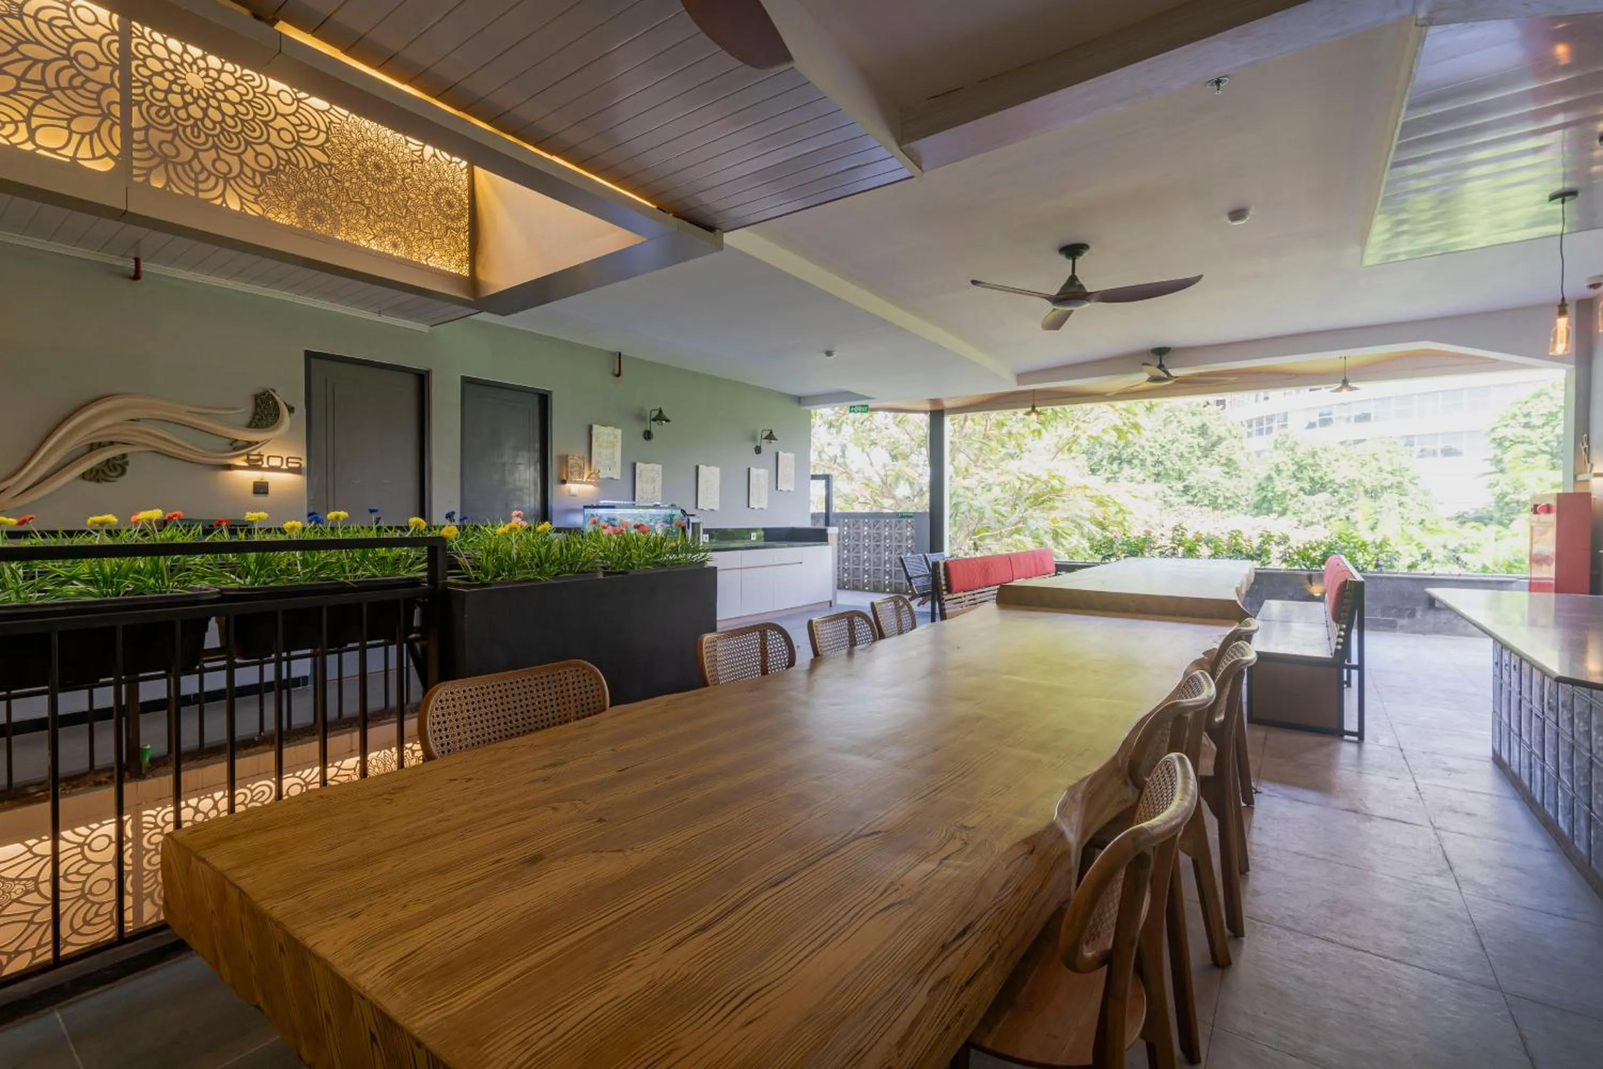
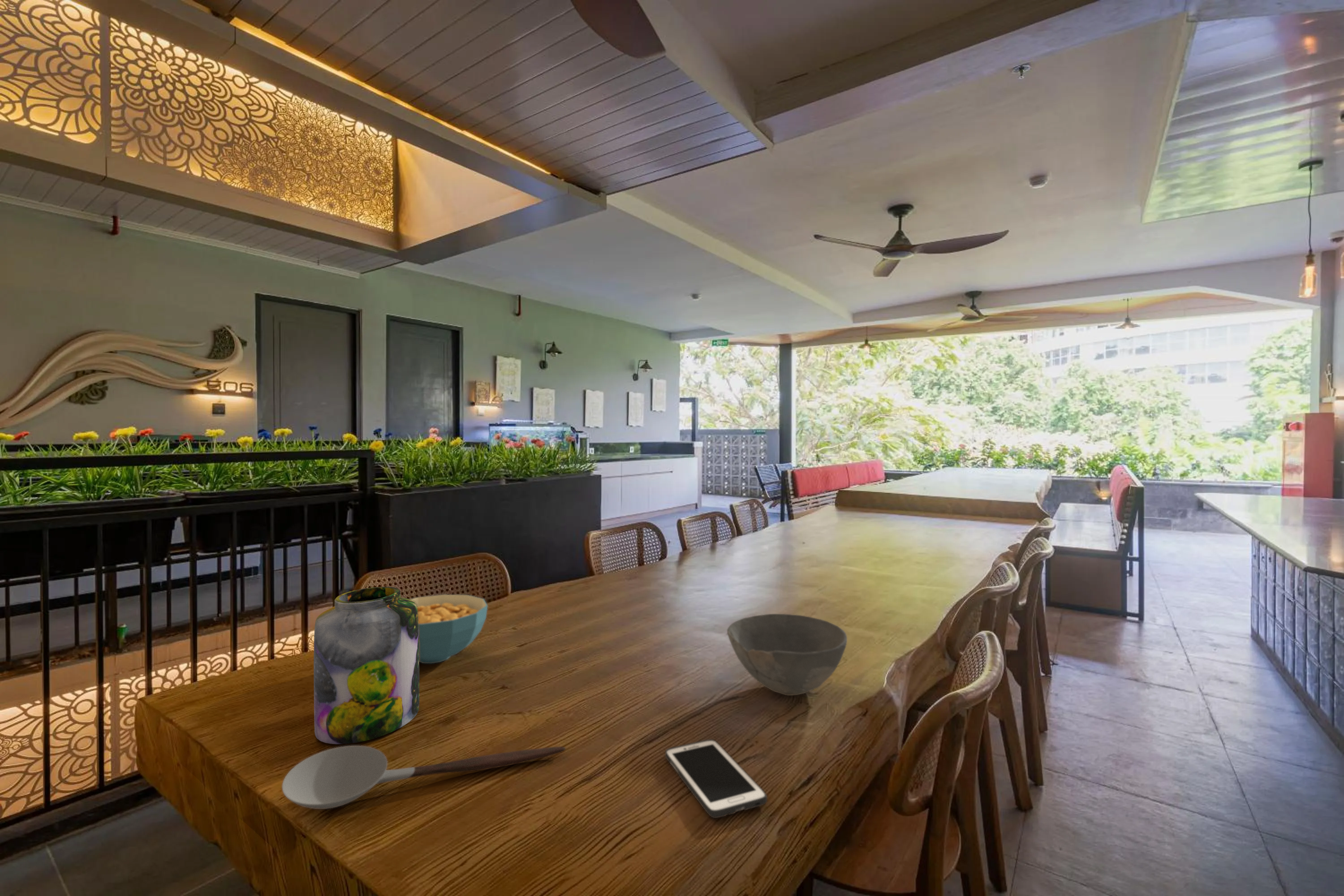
+ jar (369, 657)
+ cereal bowl (434, 633)
+ cell phone (712, 775)
+ bowl (785, 659)
+ spoon (436, 764)
